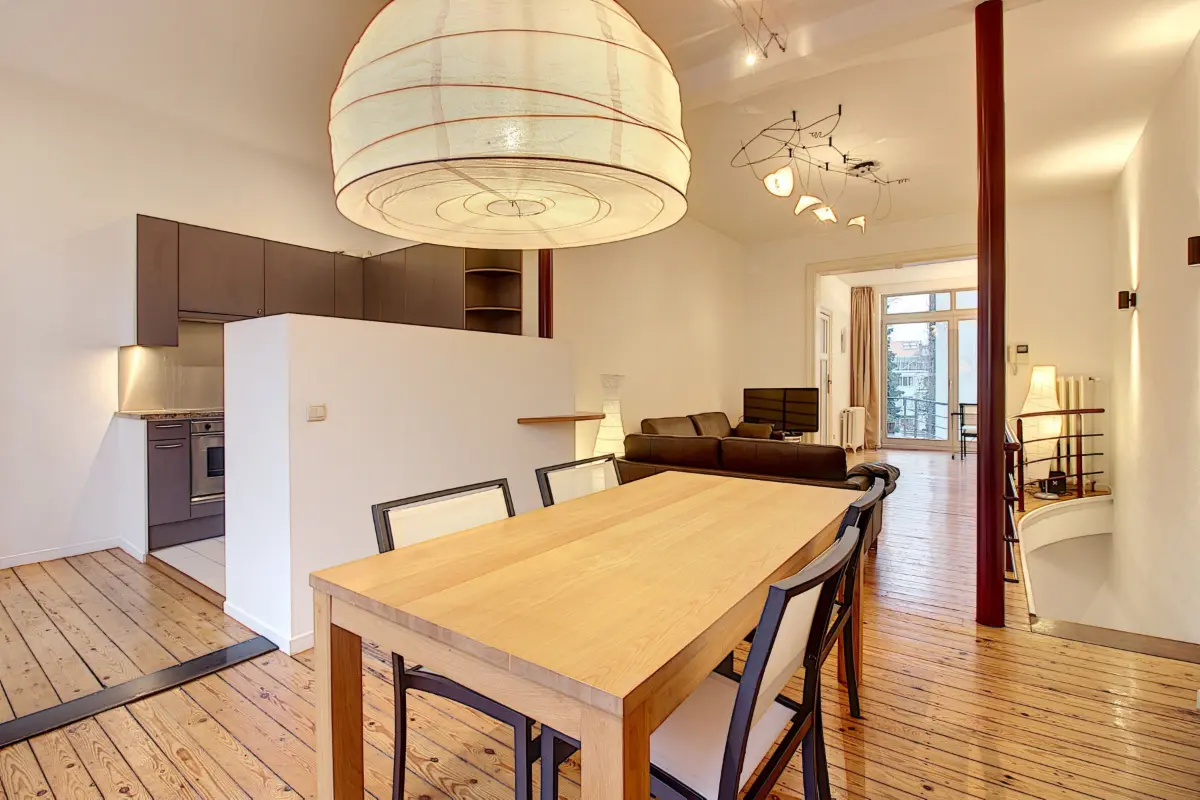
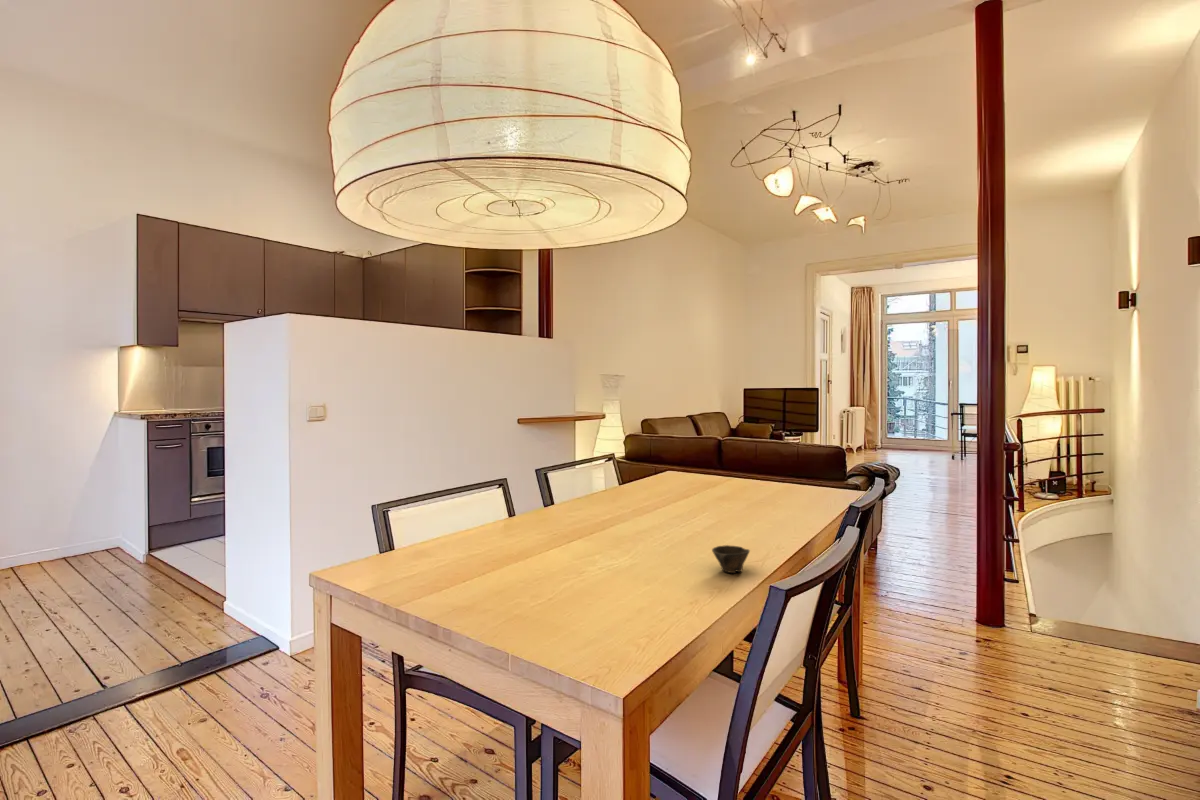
+ cup (729, 560)
